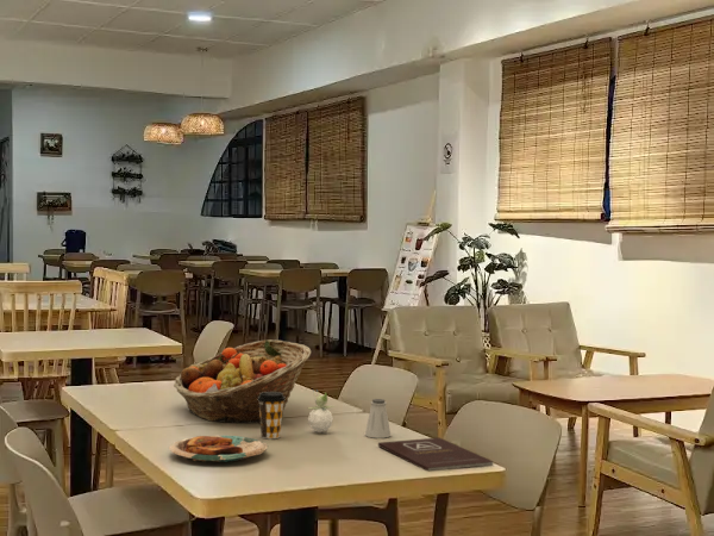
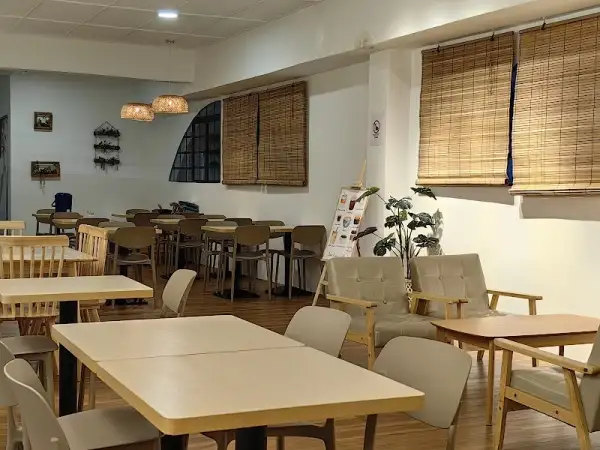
- coffee cup (270, 415)
- plate (219, 448)
- flower (319, 410)
- fruit basket (242, 379)
- saltshaker (377, 417)
- book (433, 453)
